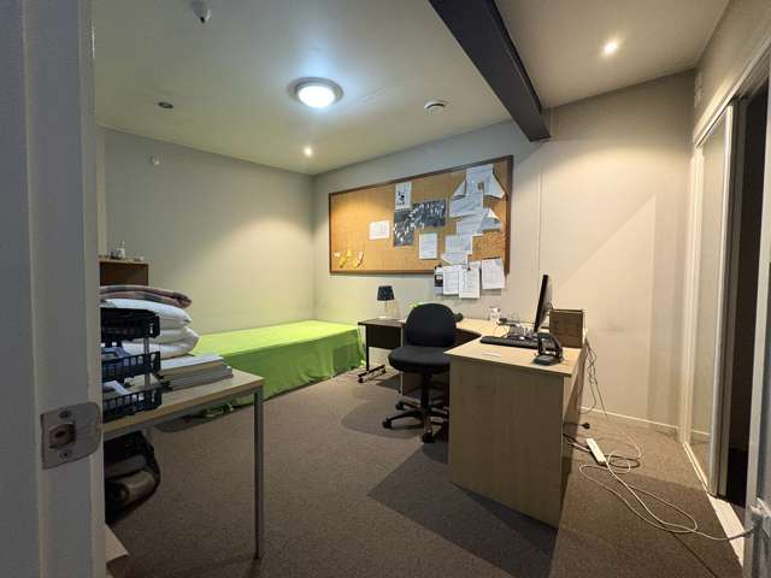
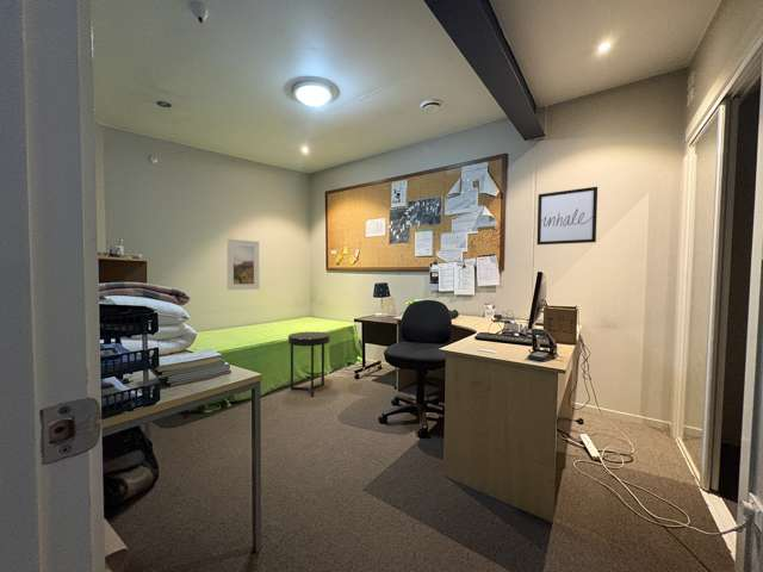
+ side table (311, 362)
+ wall art (565, 217)
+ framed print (243, 265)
